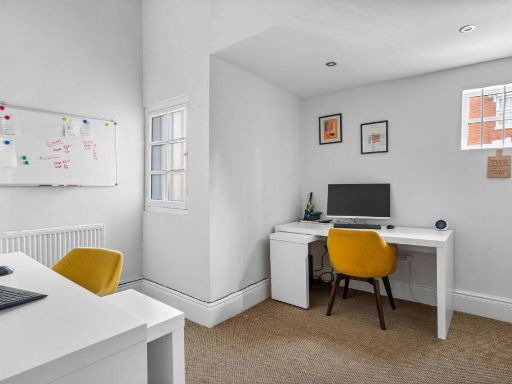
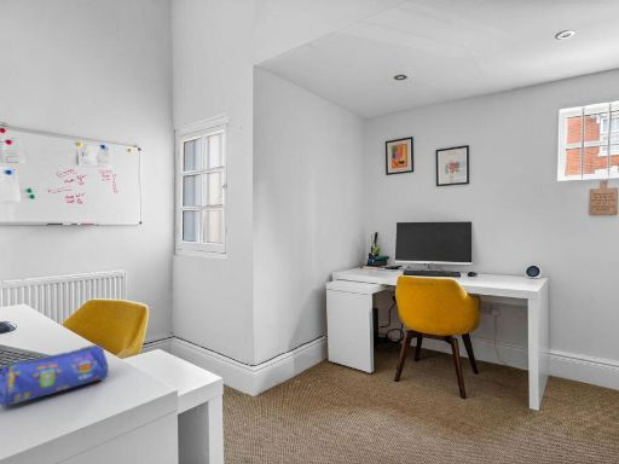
+ pencil case (57, 371)
